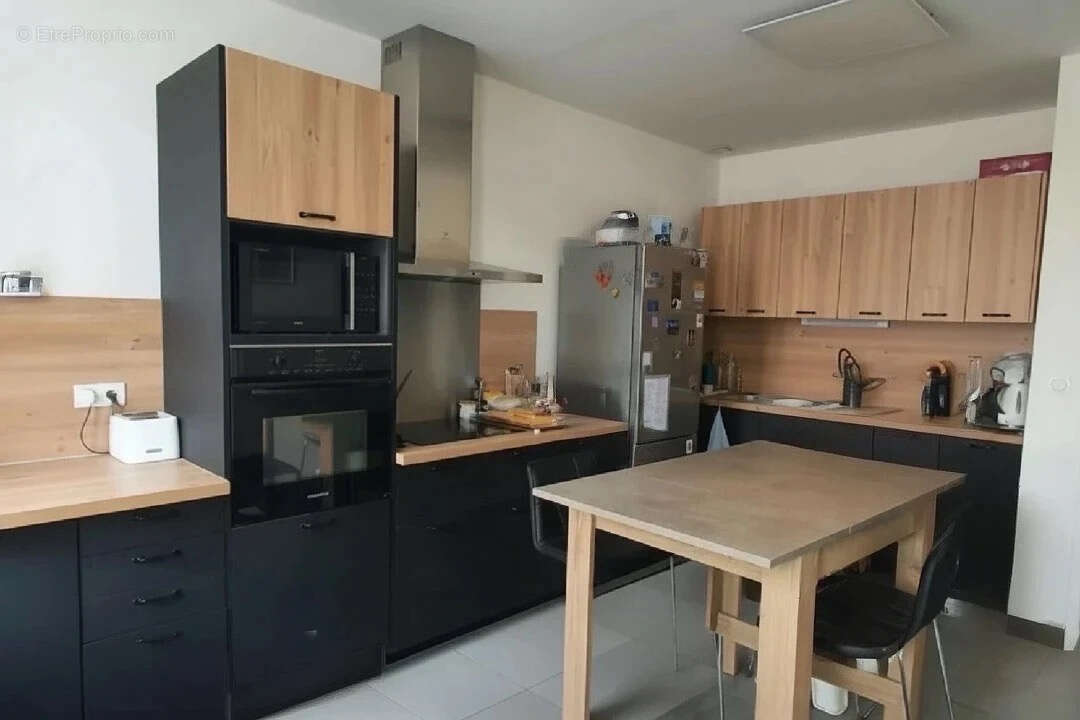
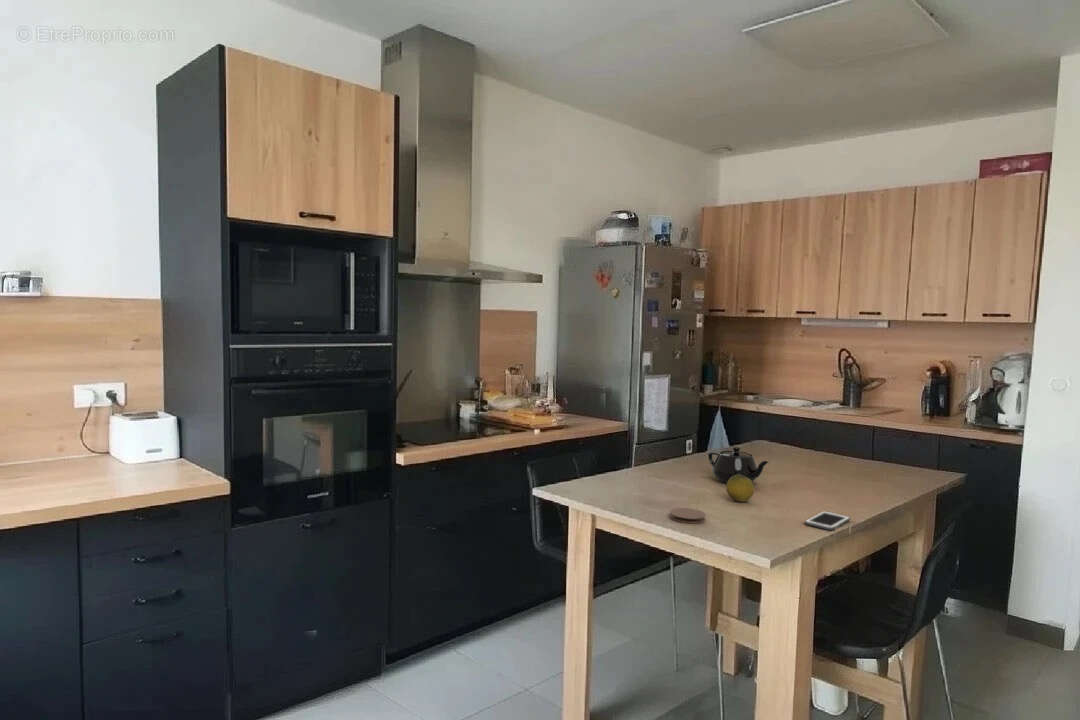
+ fruit (740, 488)
+ coaster (687, 515)
+ cell phone (827, 520)
+ teapot (737, 464)
